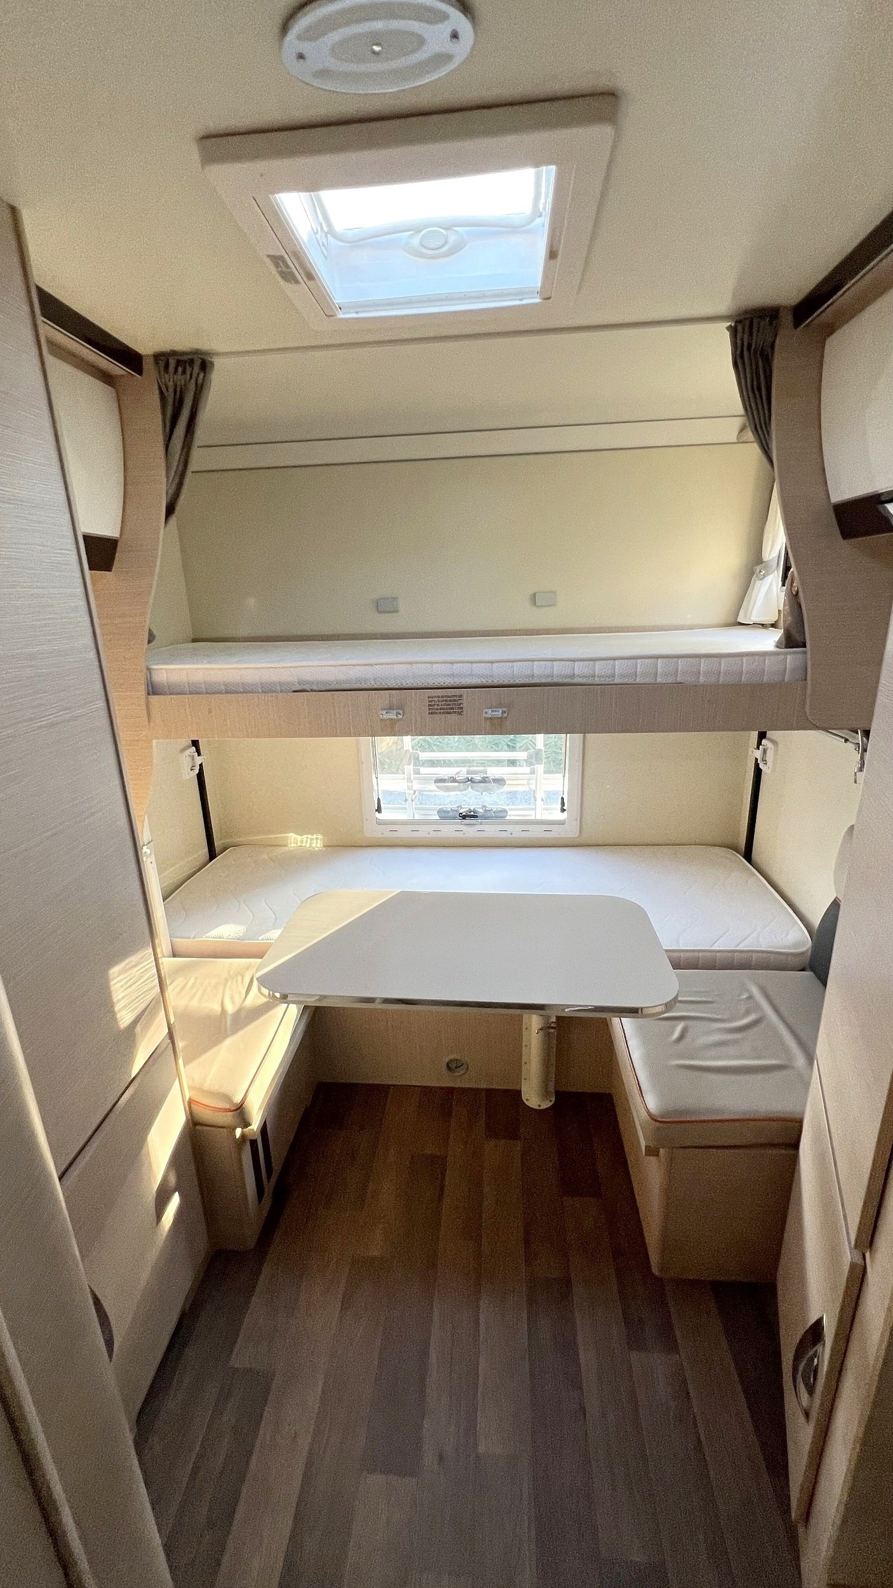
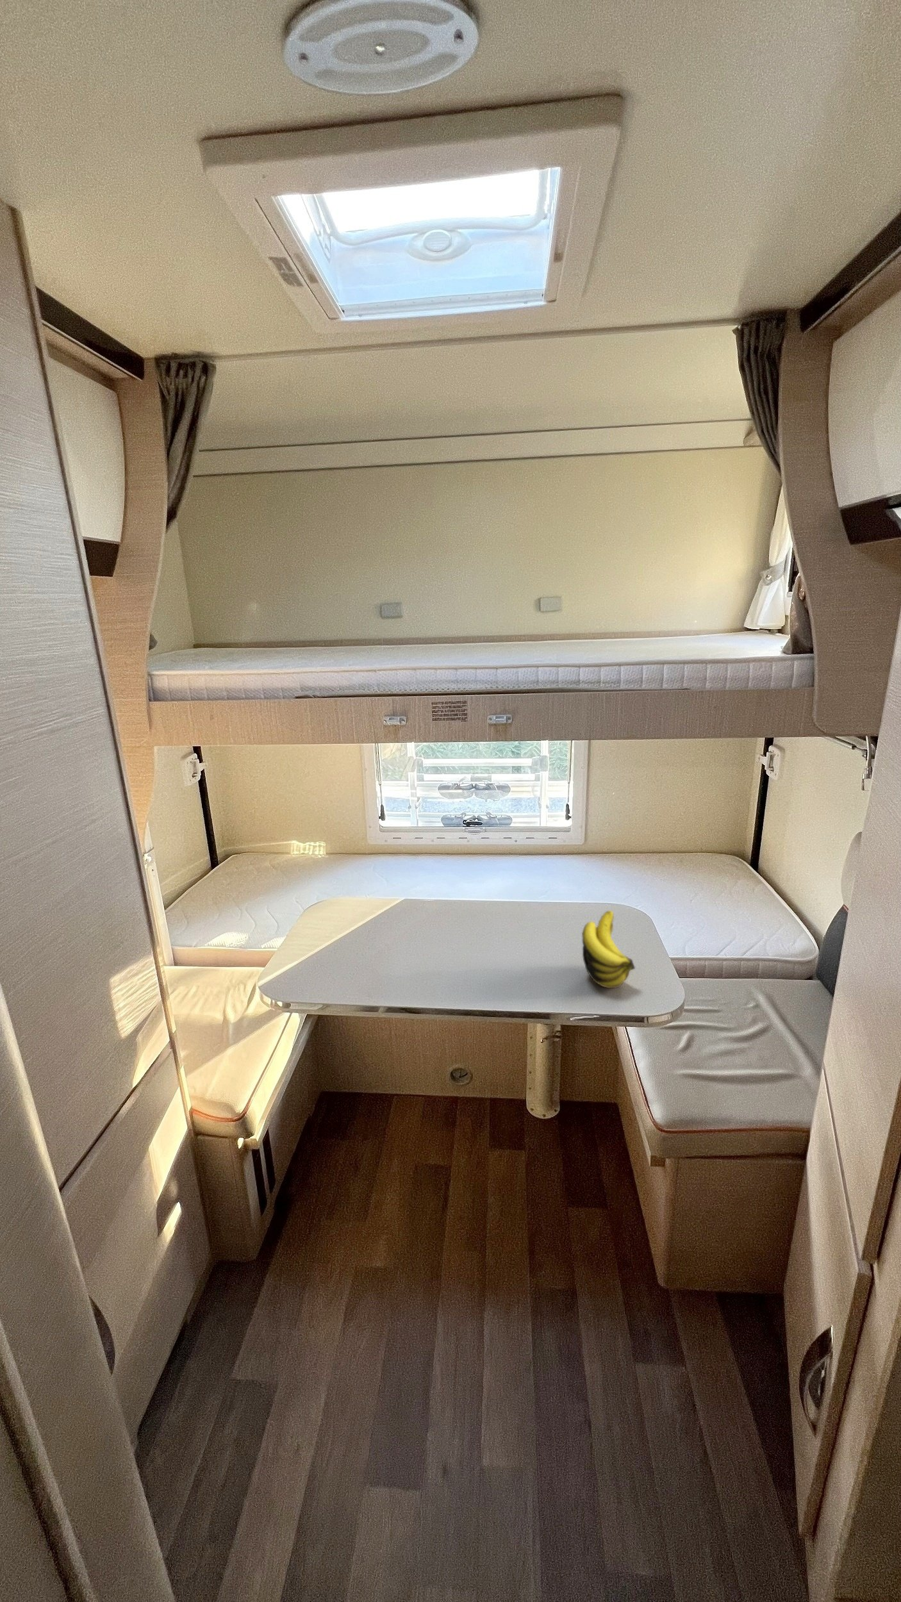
+ banana (611, 952)
